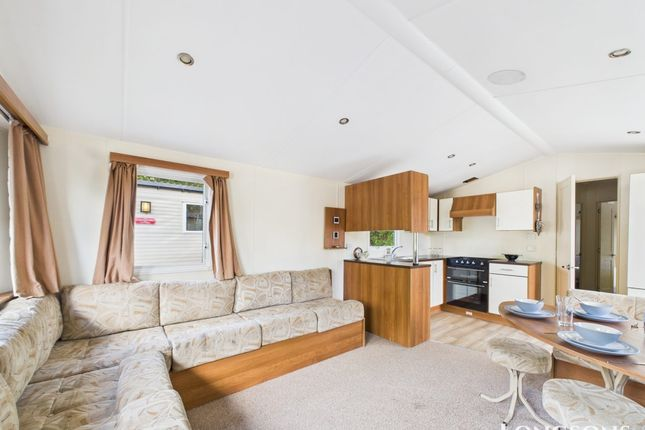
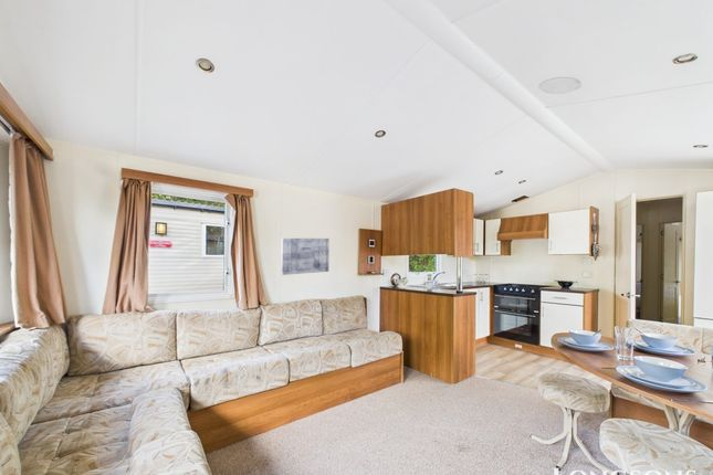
+ wall art (305, 255)
